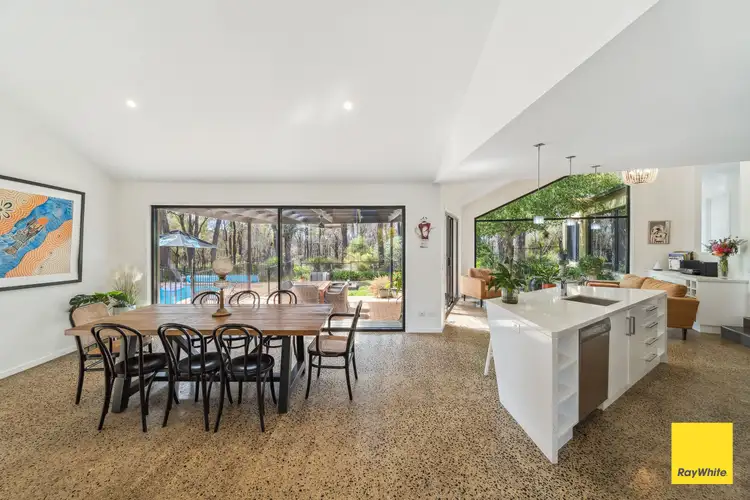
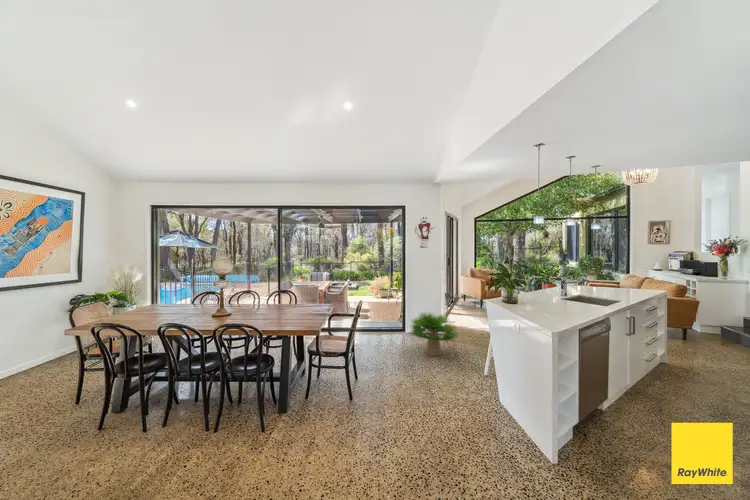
+ potted plant (433, 332)
